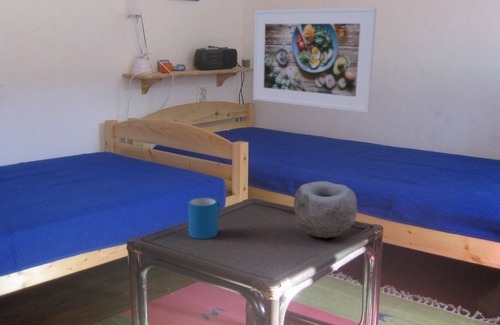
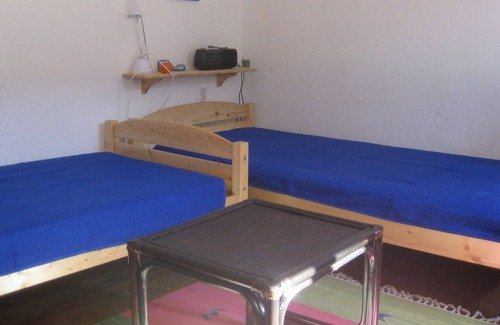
- bowl (324, 211)
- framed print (308, 58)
- mug (207, 216)
